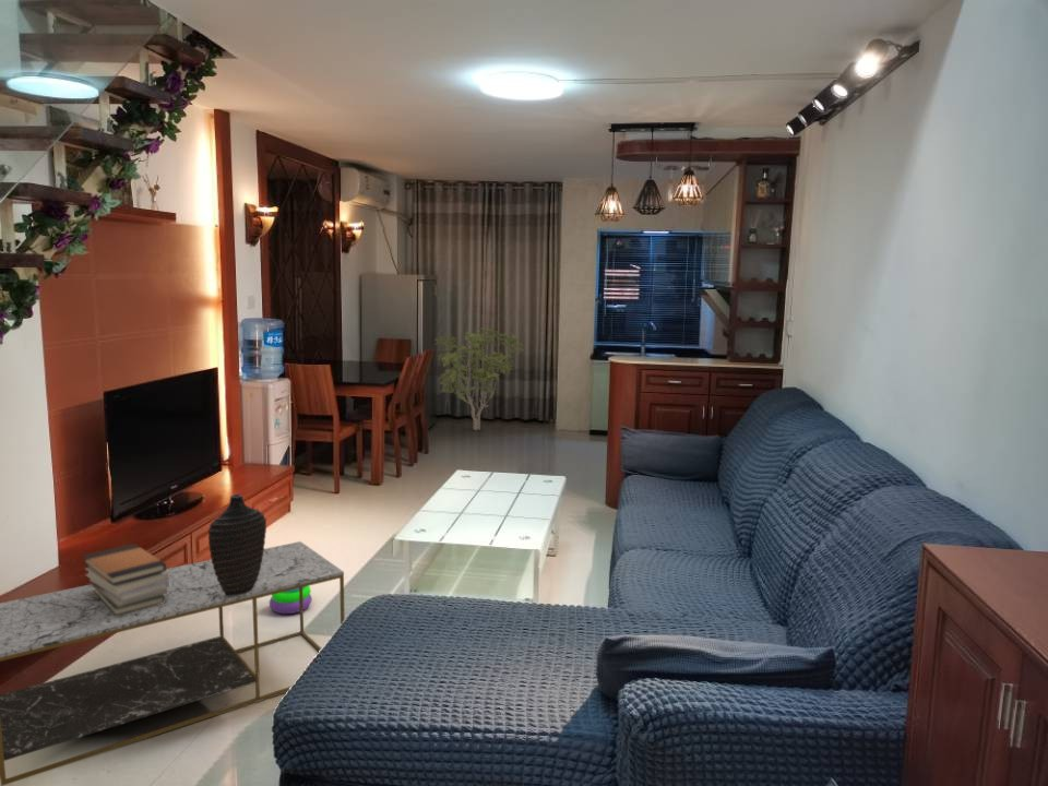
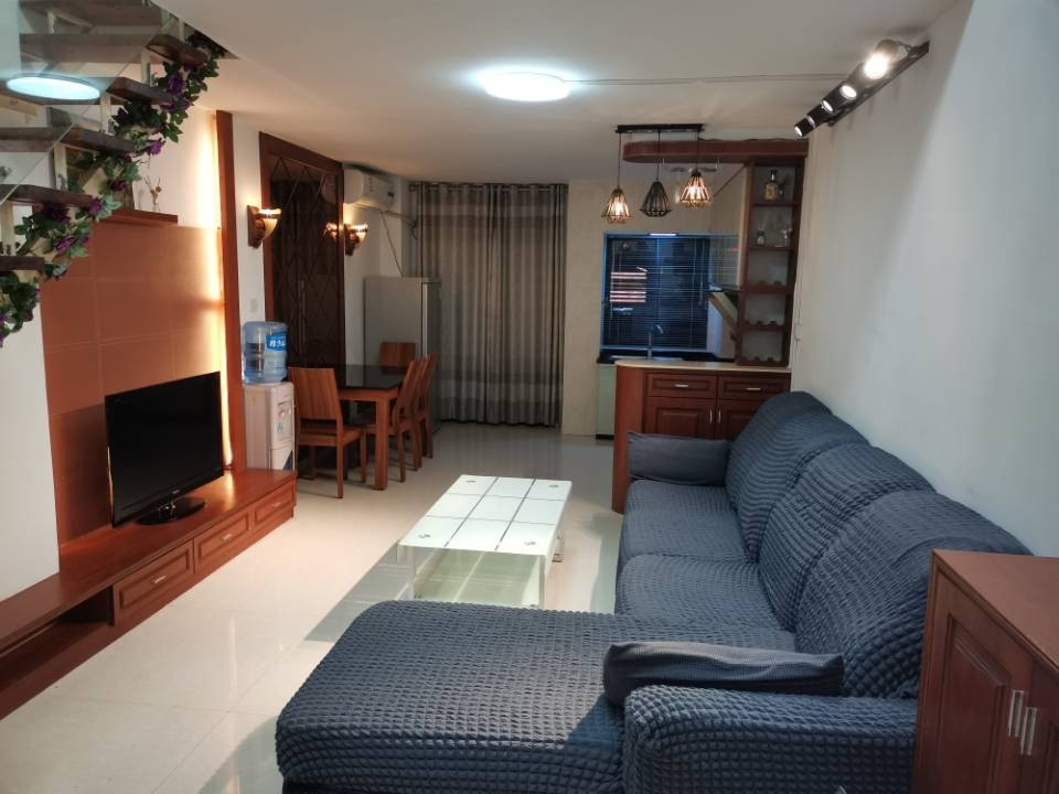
- book stack (126, 577)
- stacking toy (291, 590)
- shrub (478, 379)
- coffee table (176, 647)
- decorative vase (238, 543)
